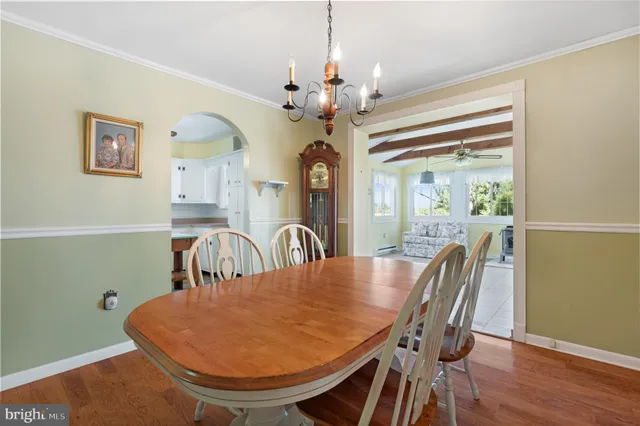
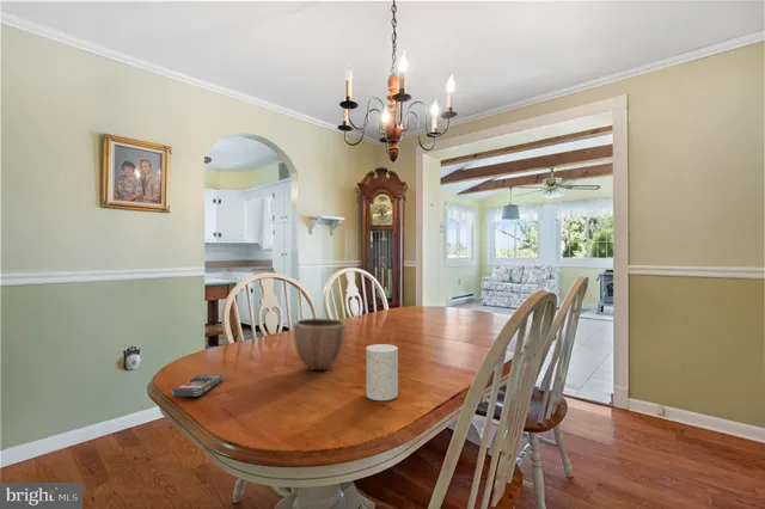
+ smartphone (198, 384)
+ decorative bowl (319, 344)
+ cup (381, 370)
